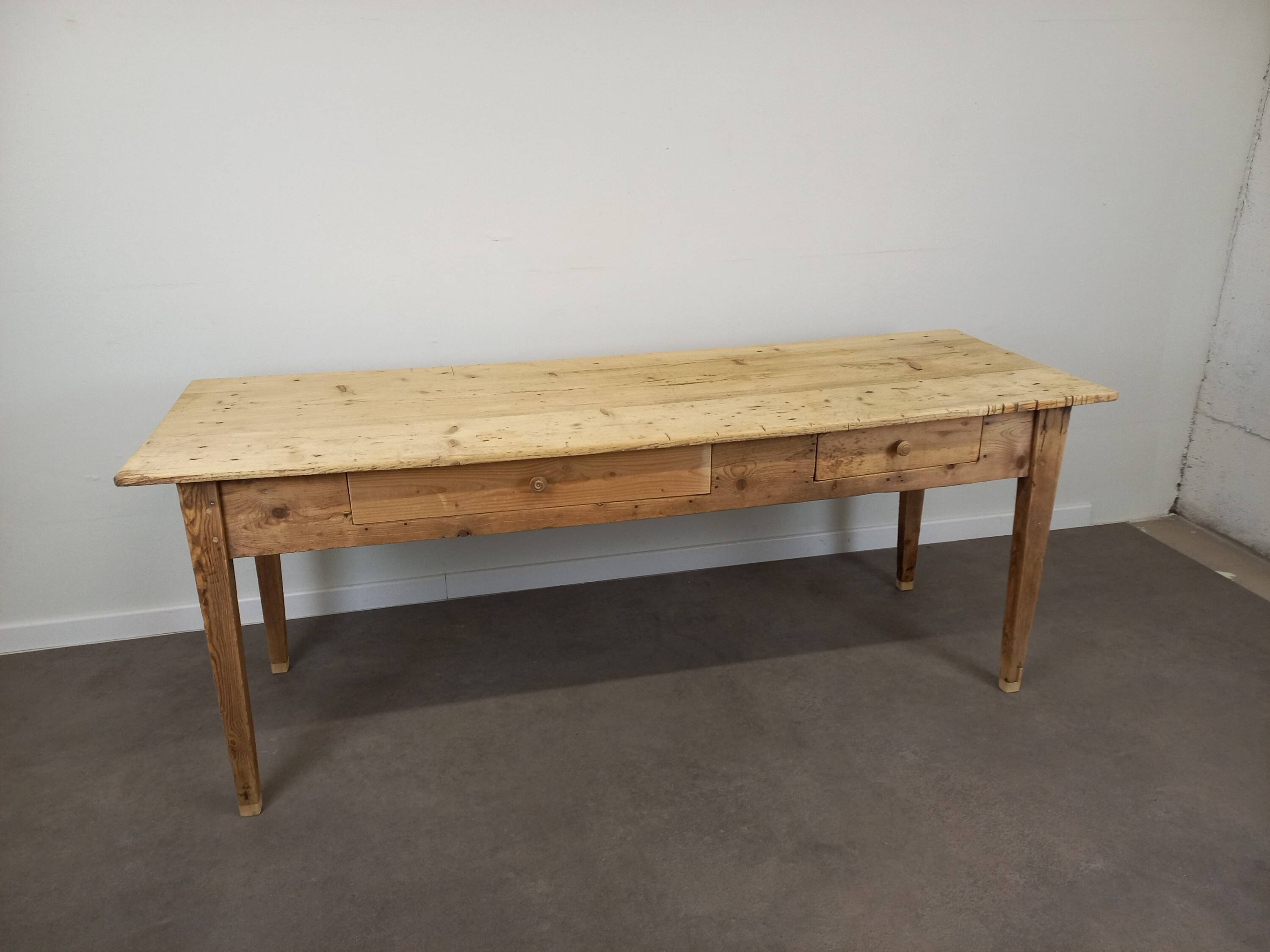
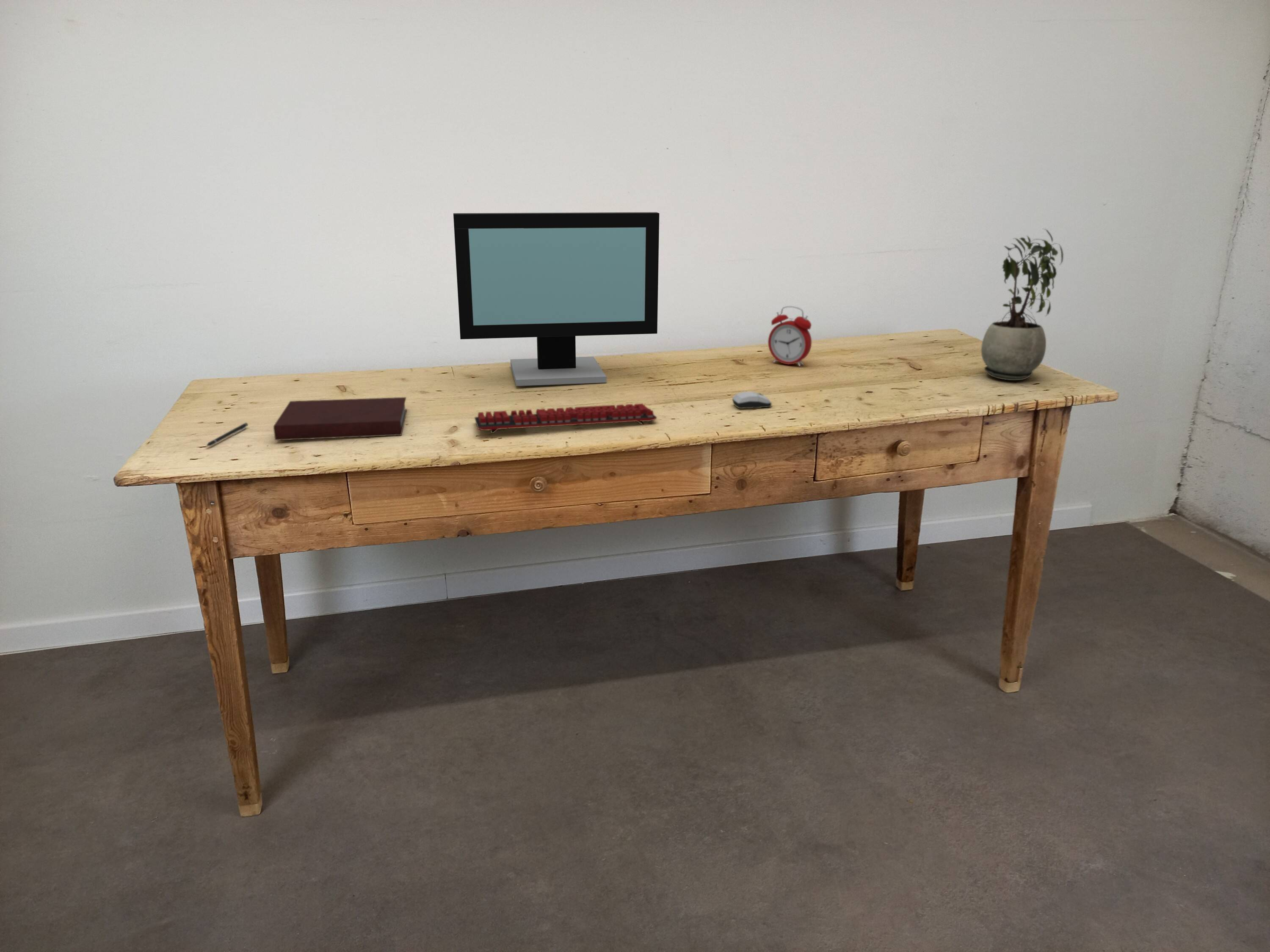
+ notebook (344, 418)
+ computer mouse (752, 399)
+ pen (227, 435)
+ alarm clock (790, 335)
+ keyboard (565, 415)
+ computer monitor (555, 294)
+ potted plant (1026, 303)
